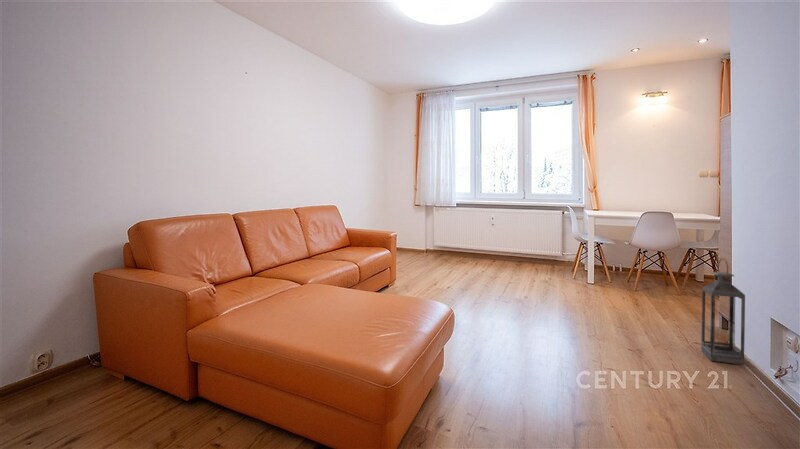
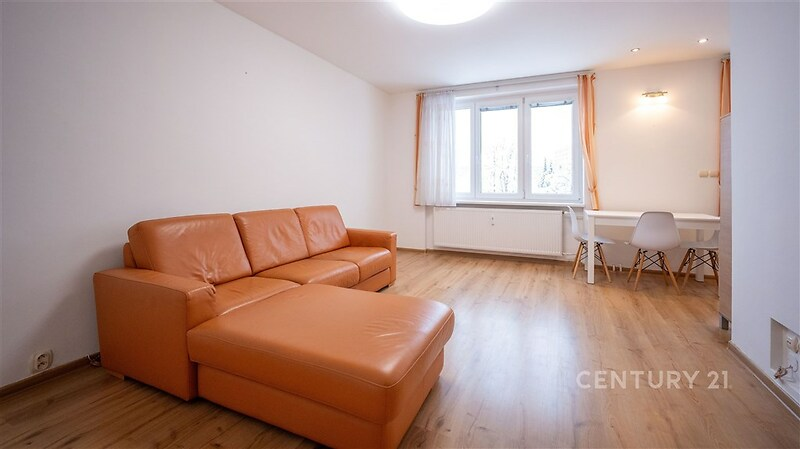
- lantern (729, 308)
